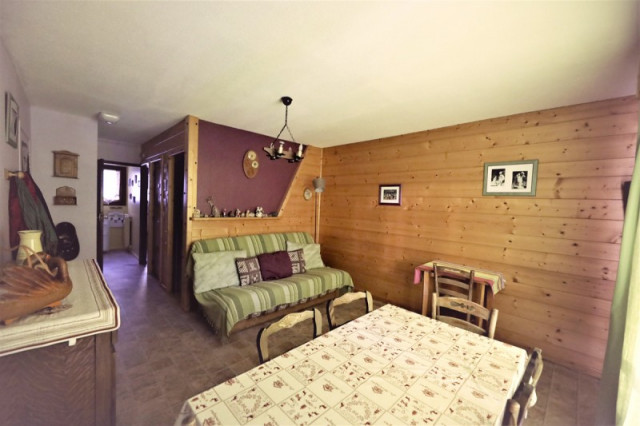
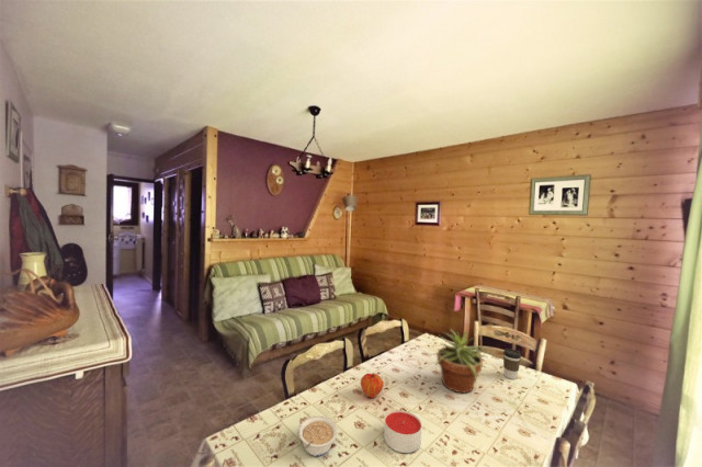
+ legume (317, 436)
+ potted plant (457, 357)
+ fruit (372, 384)
+ candle (401, 430)
+ coffee cup (511, 364)
